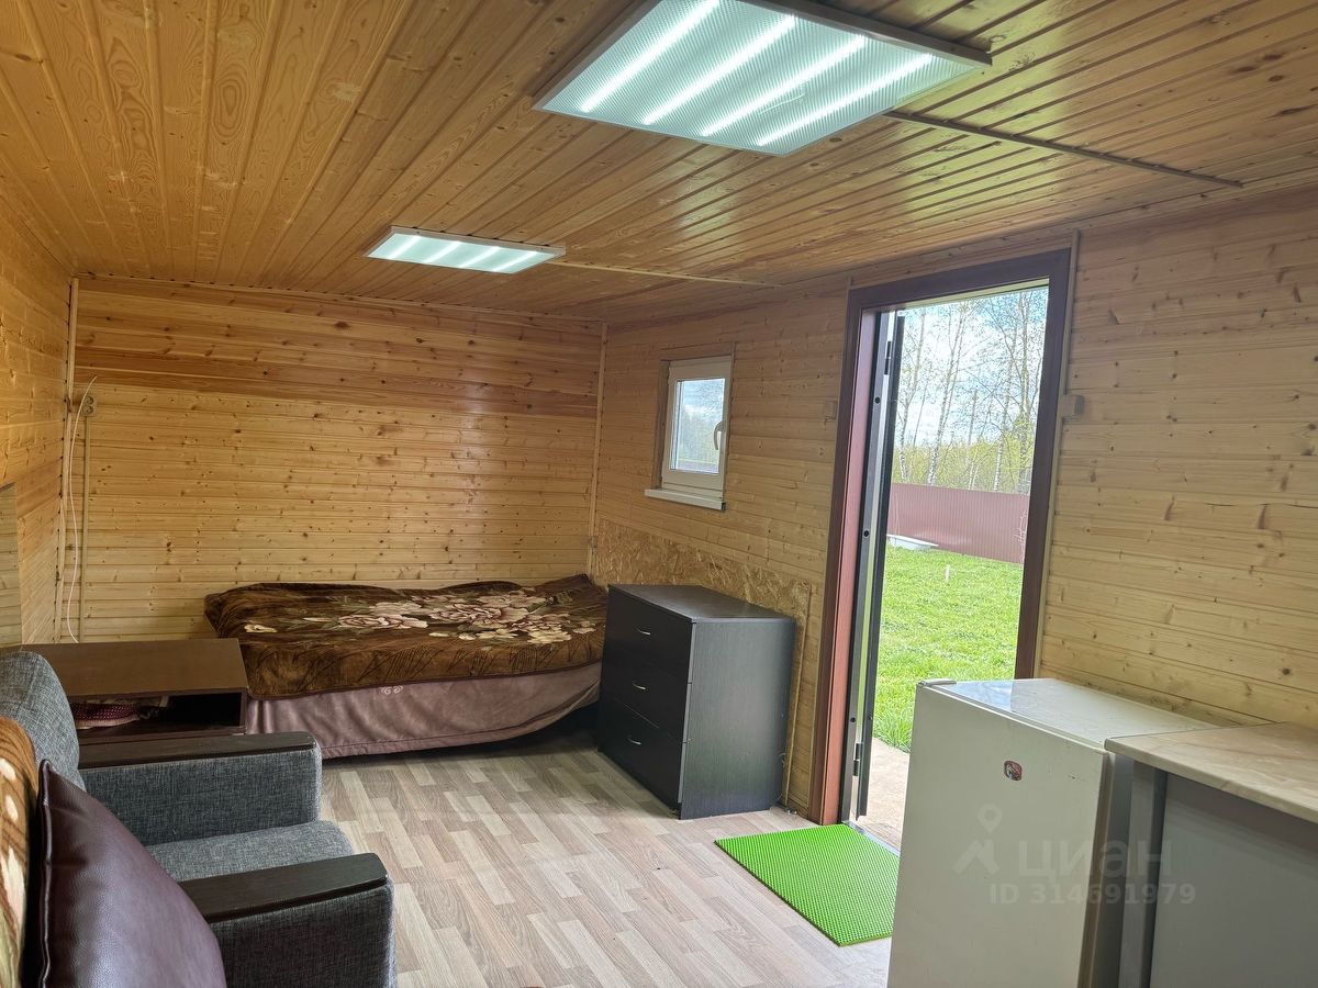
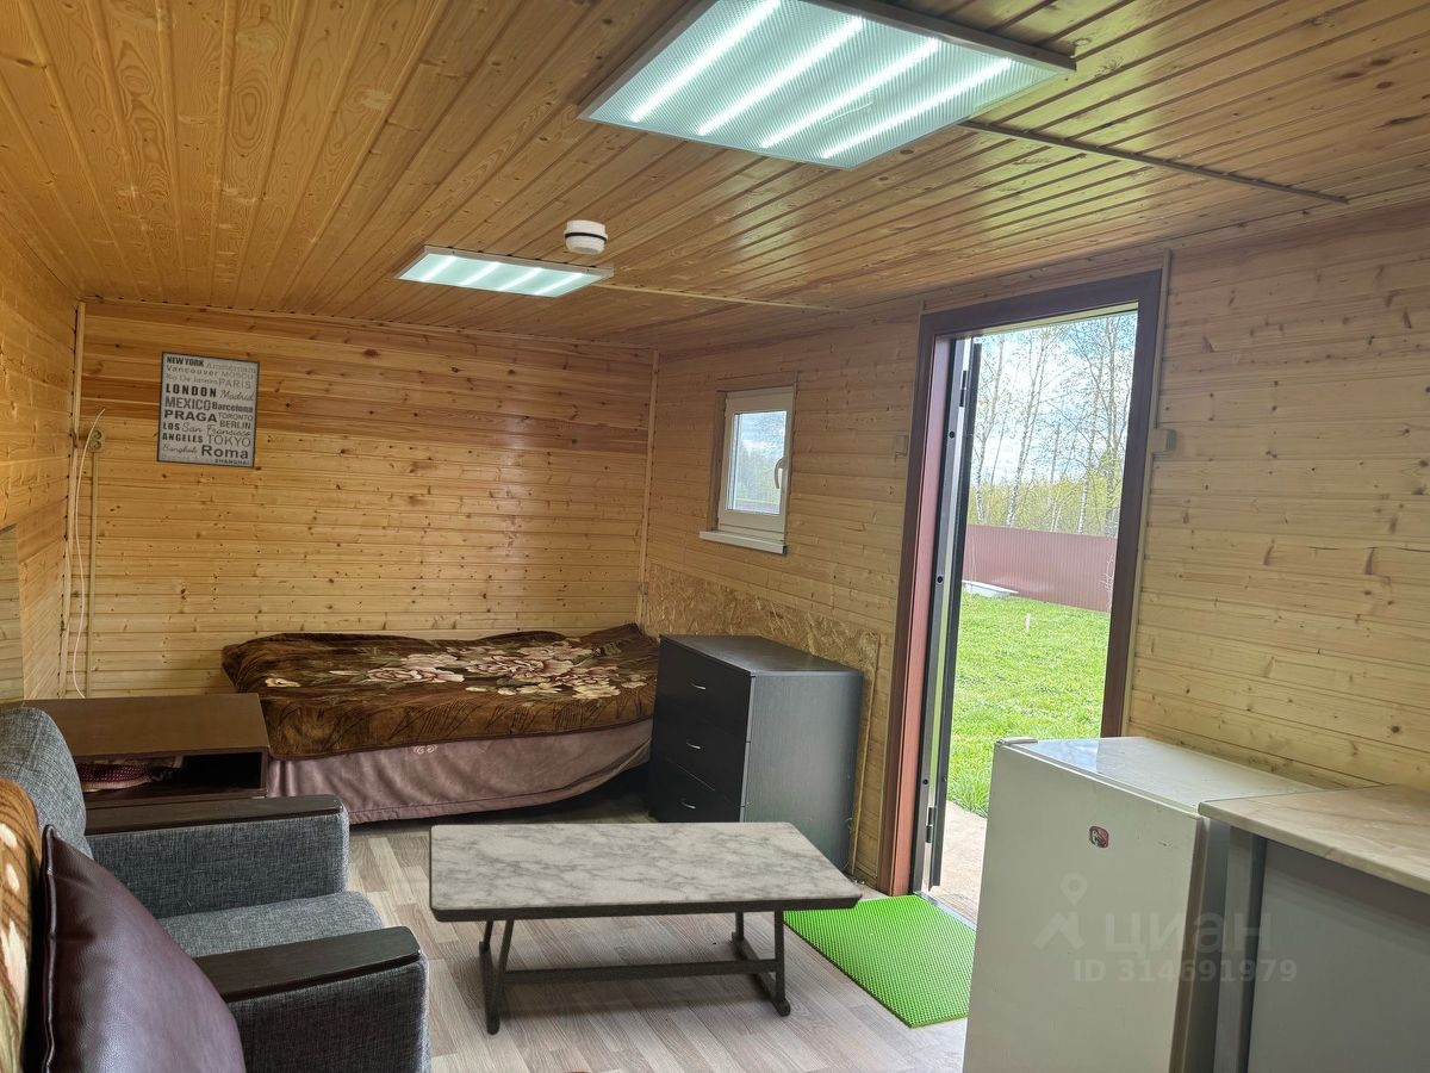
+ wall art (209, 410)
+ smoke detector (585, 237)
+ coffee table (633, 916)
